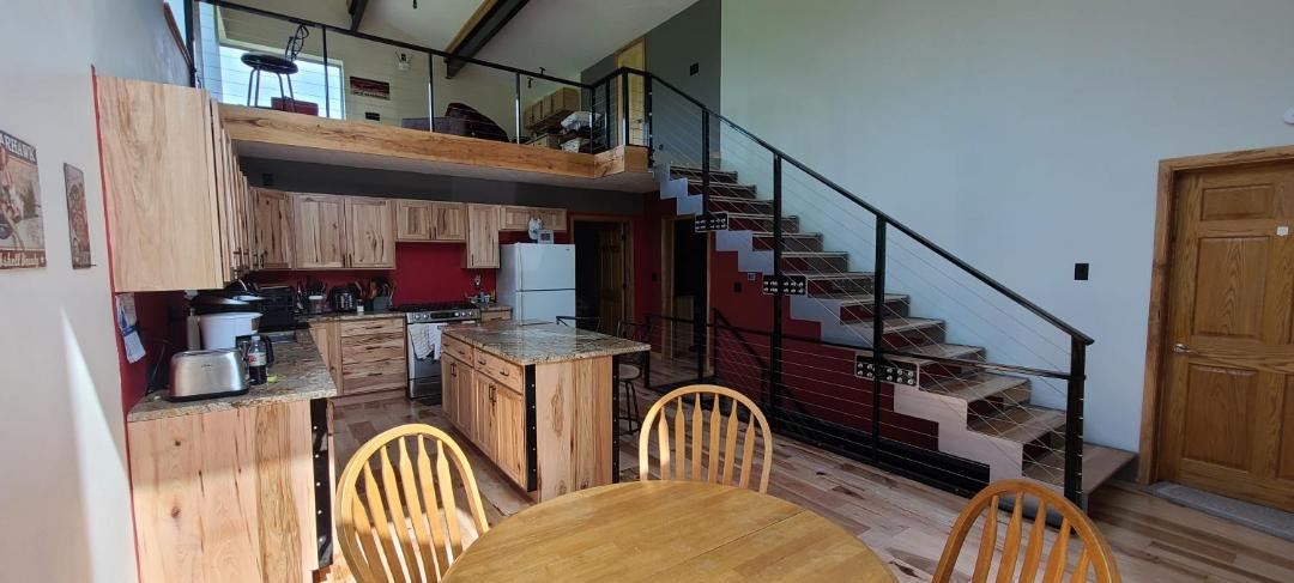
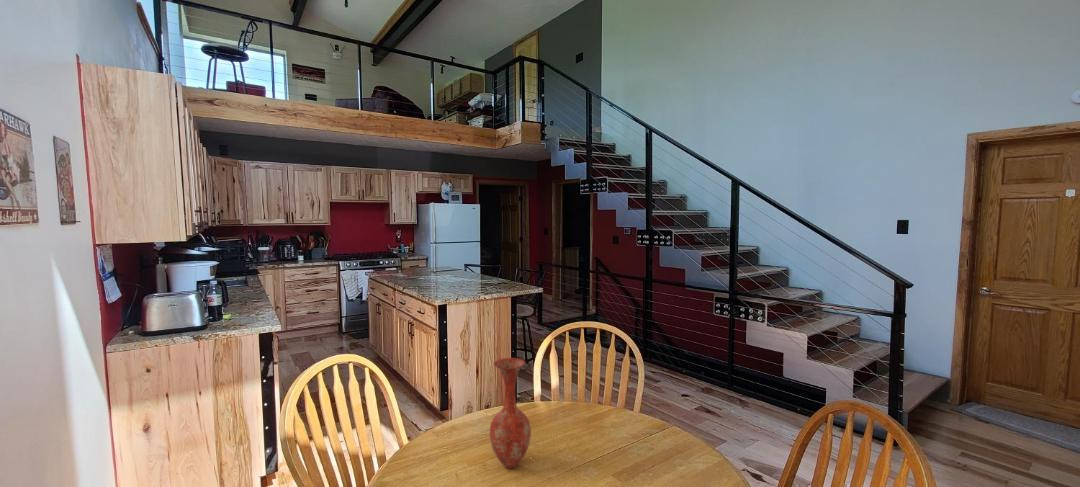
+ vase (510, 414)
